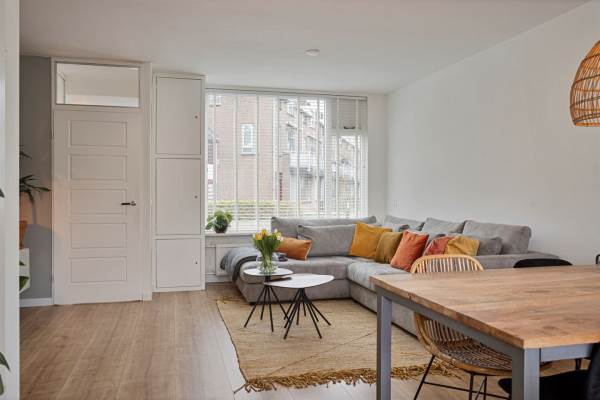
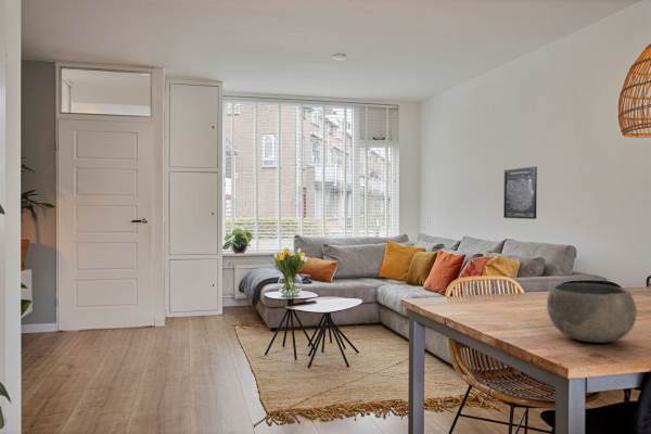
+ wall art (519, 193)
+ bowl (589, 312)
